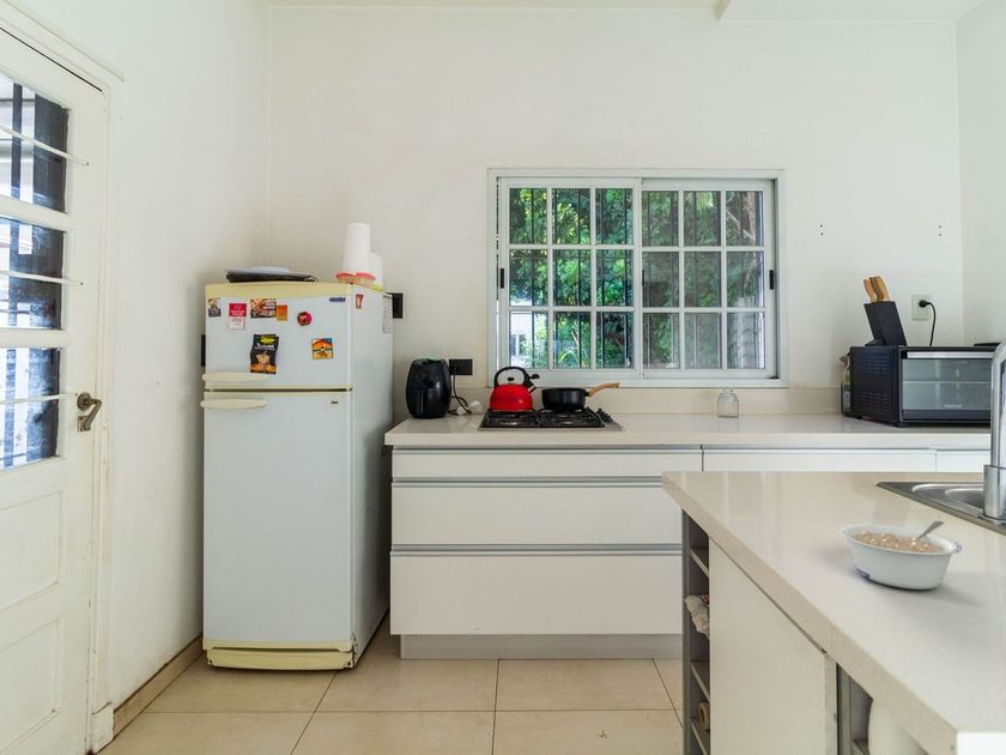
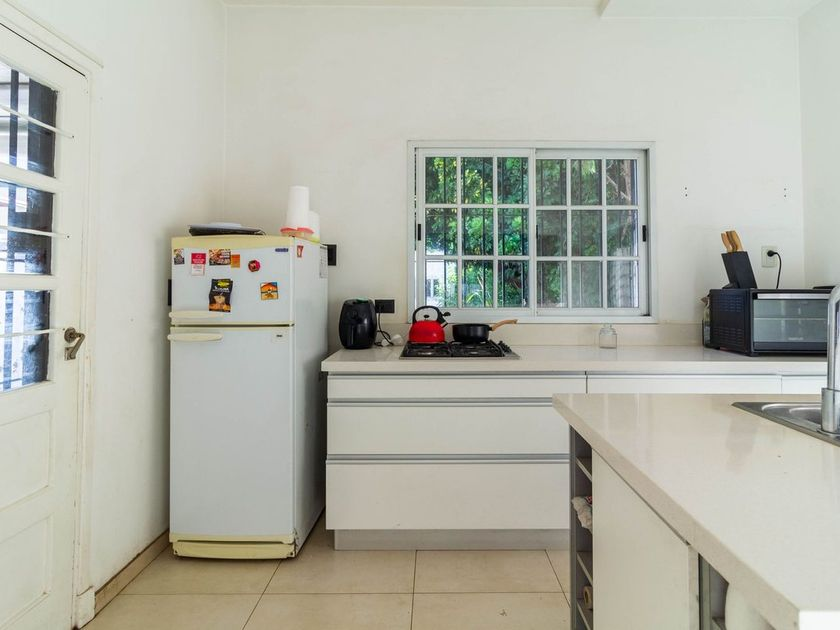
- legume (897, 551)
